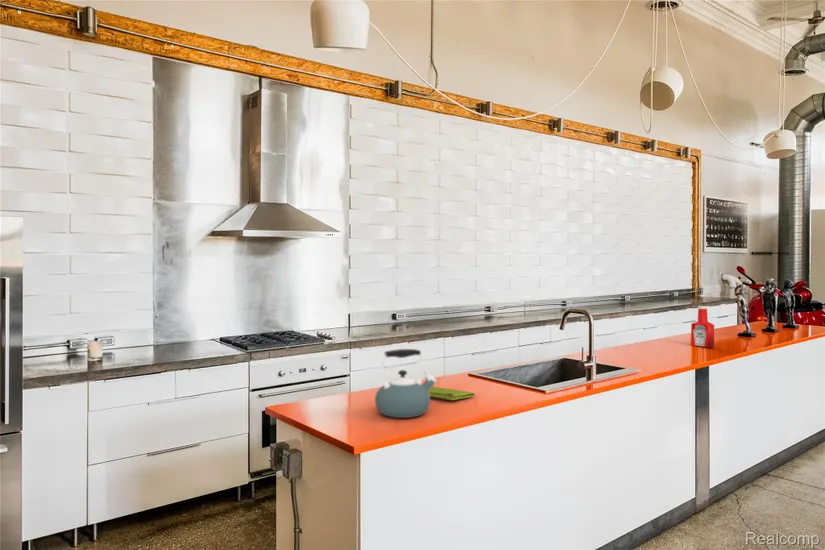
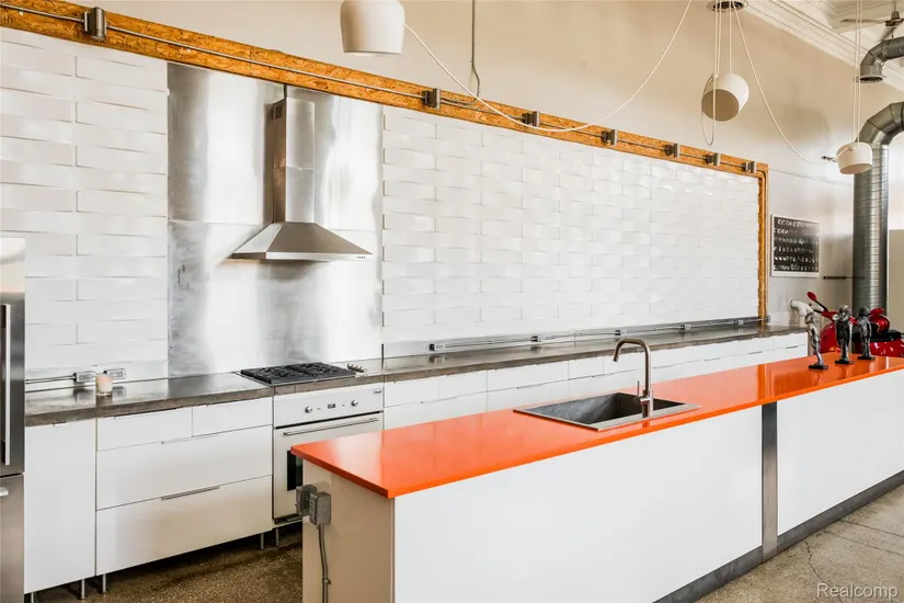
- soap bottle (702, 326)
- dish towel (431, 389)
- kettle (407, 380)
